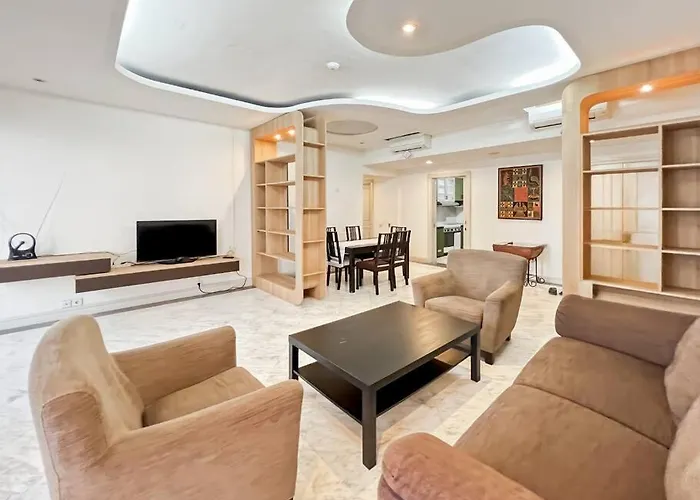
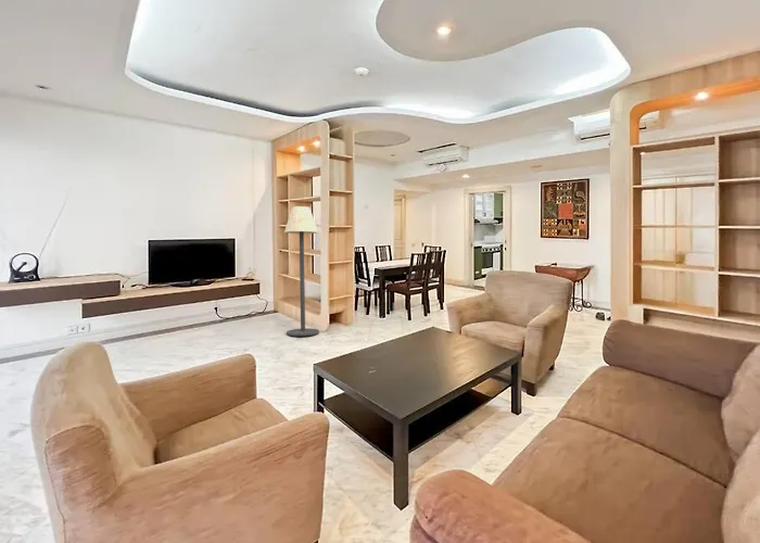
+ floor lamp (302, 270)
